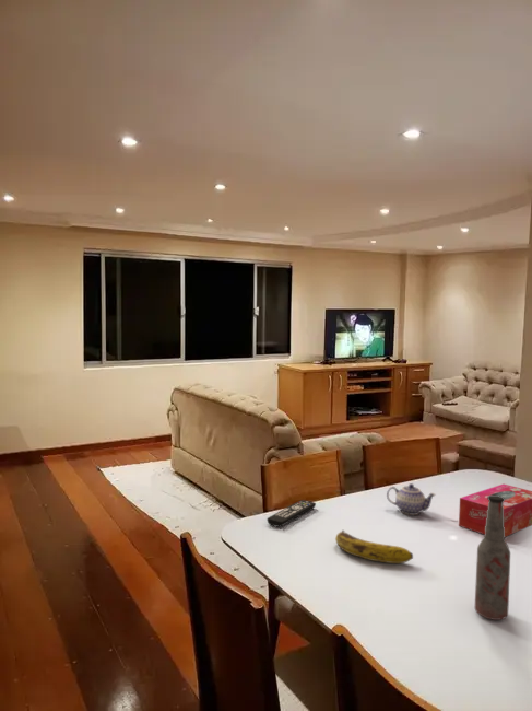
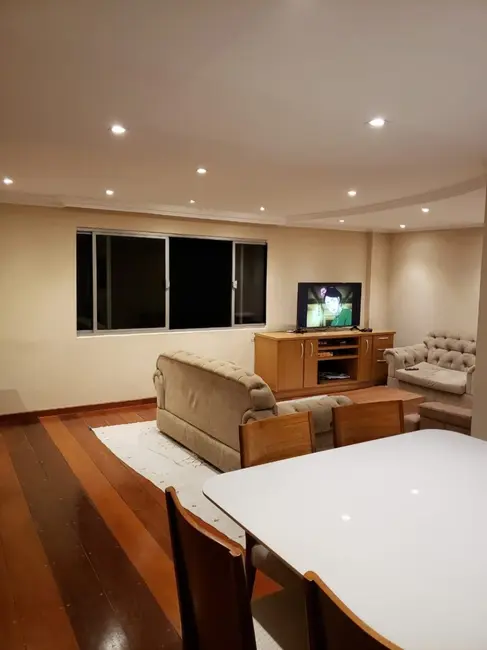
- fruit (373, 544)
- bottle (493, 556)
- tissue box (504, 509)
- remote control (292, 512)
- teapot (410, 498)
